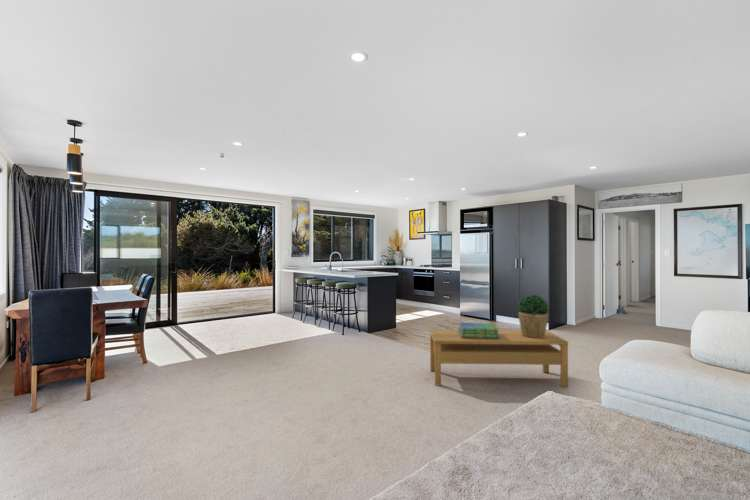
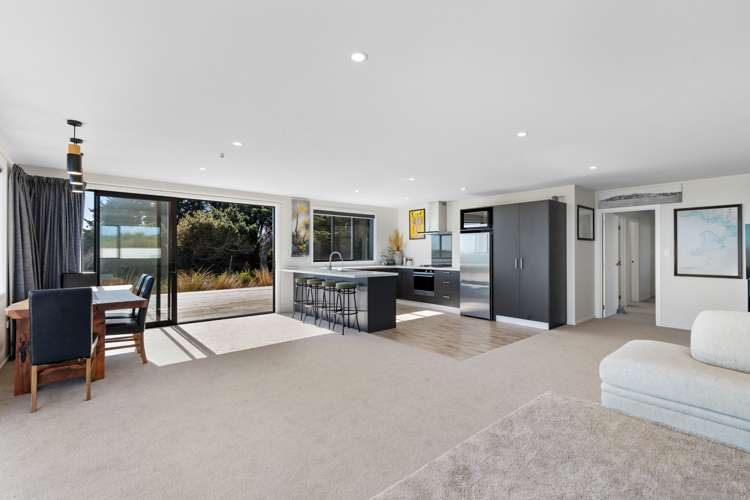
- stack of books (477, 330)
- coffee table (494, 356)
- potted plant (533, 315)
